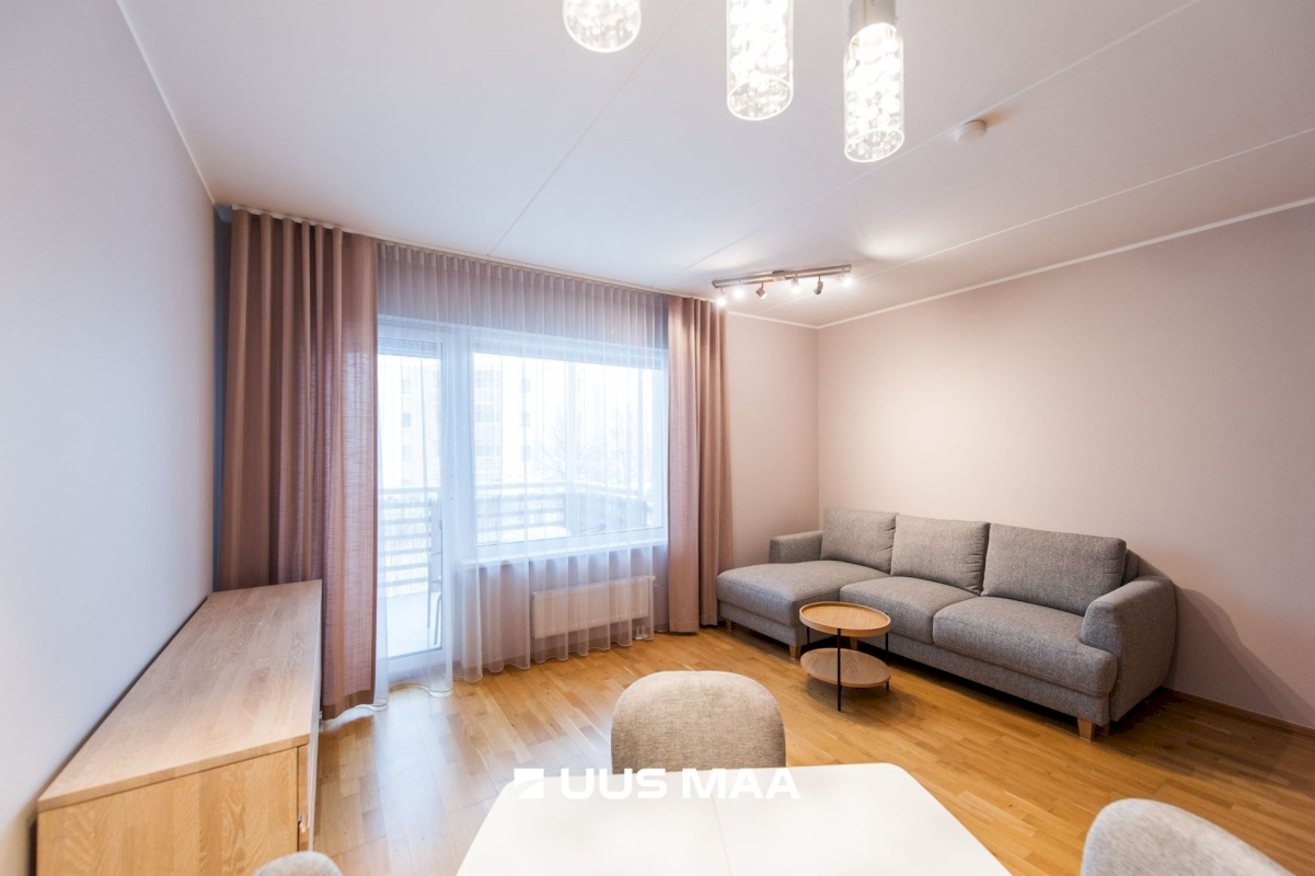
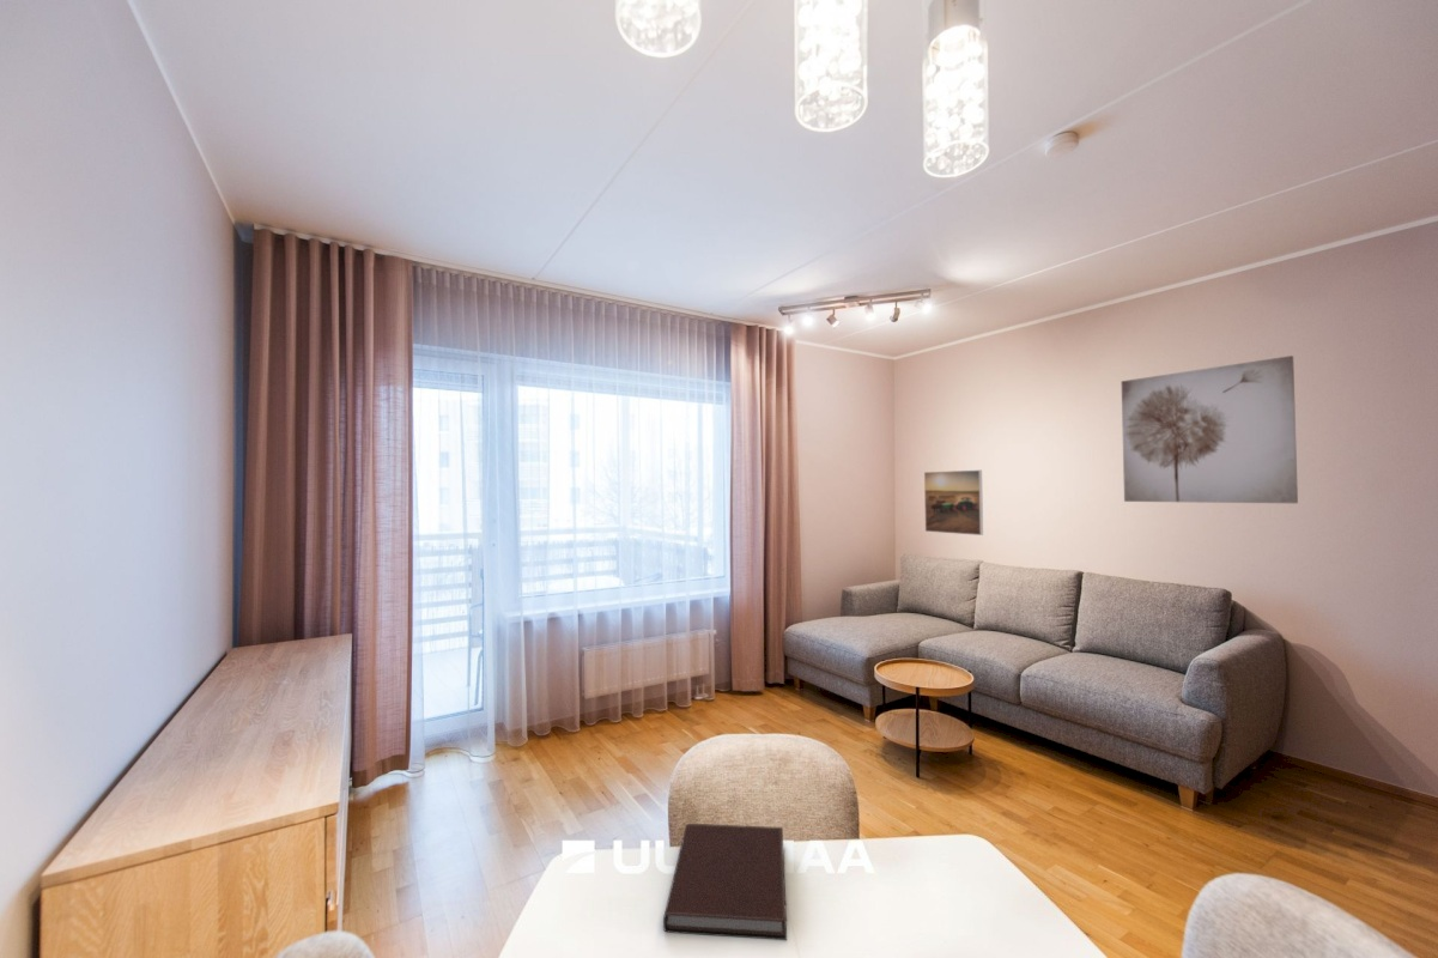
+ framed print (952, 502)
+ wall art (1200, 436)
+ notebook (729, 873)
